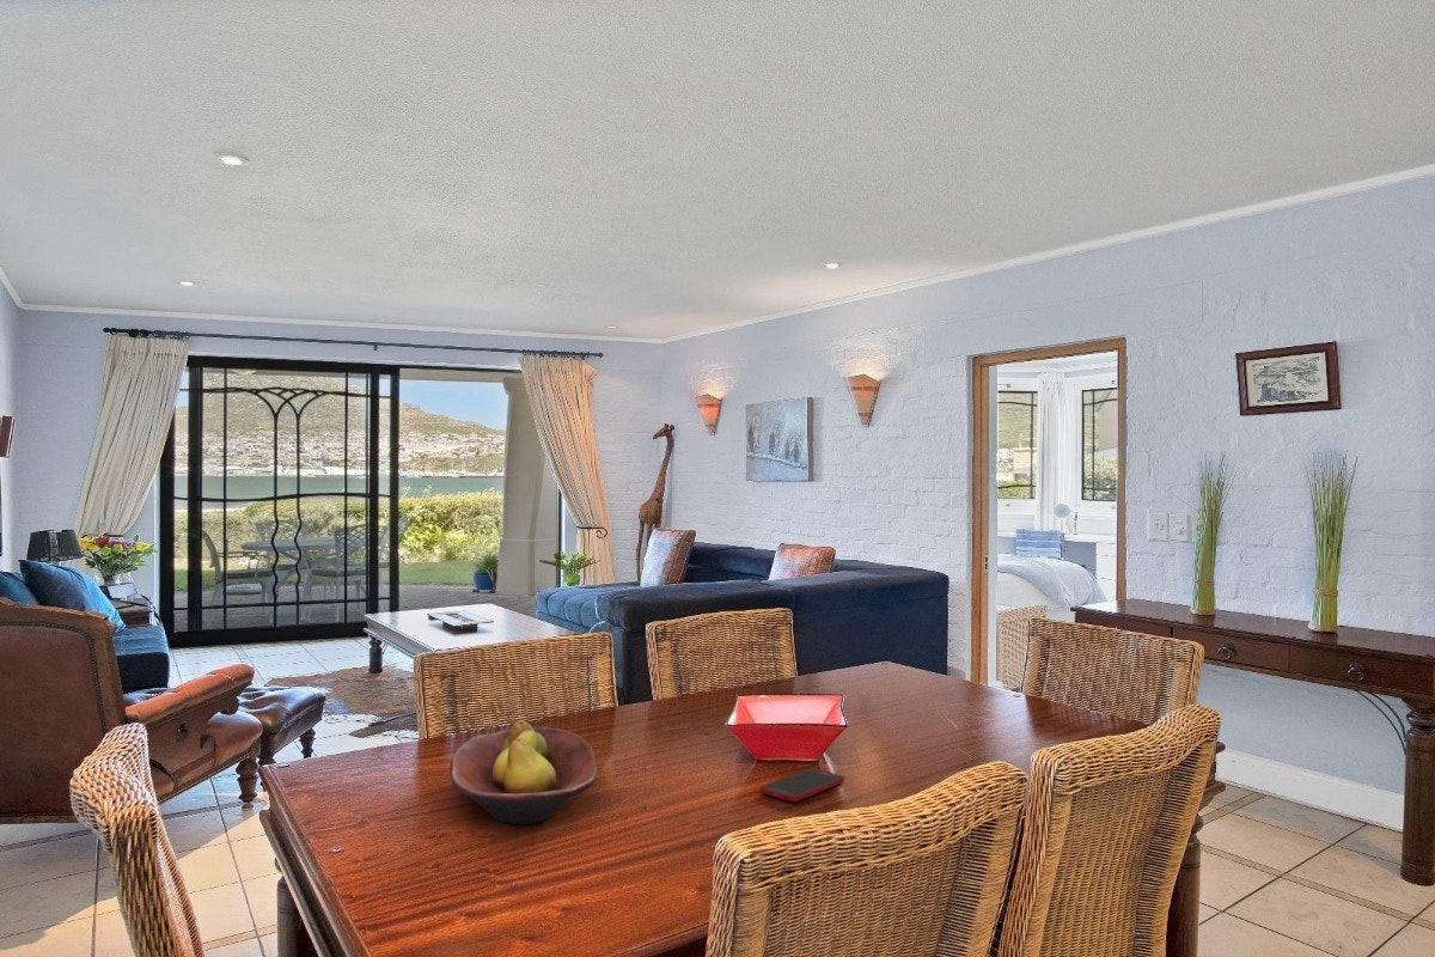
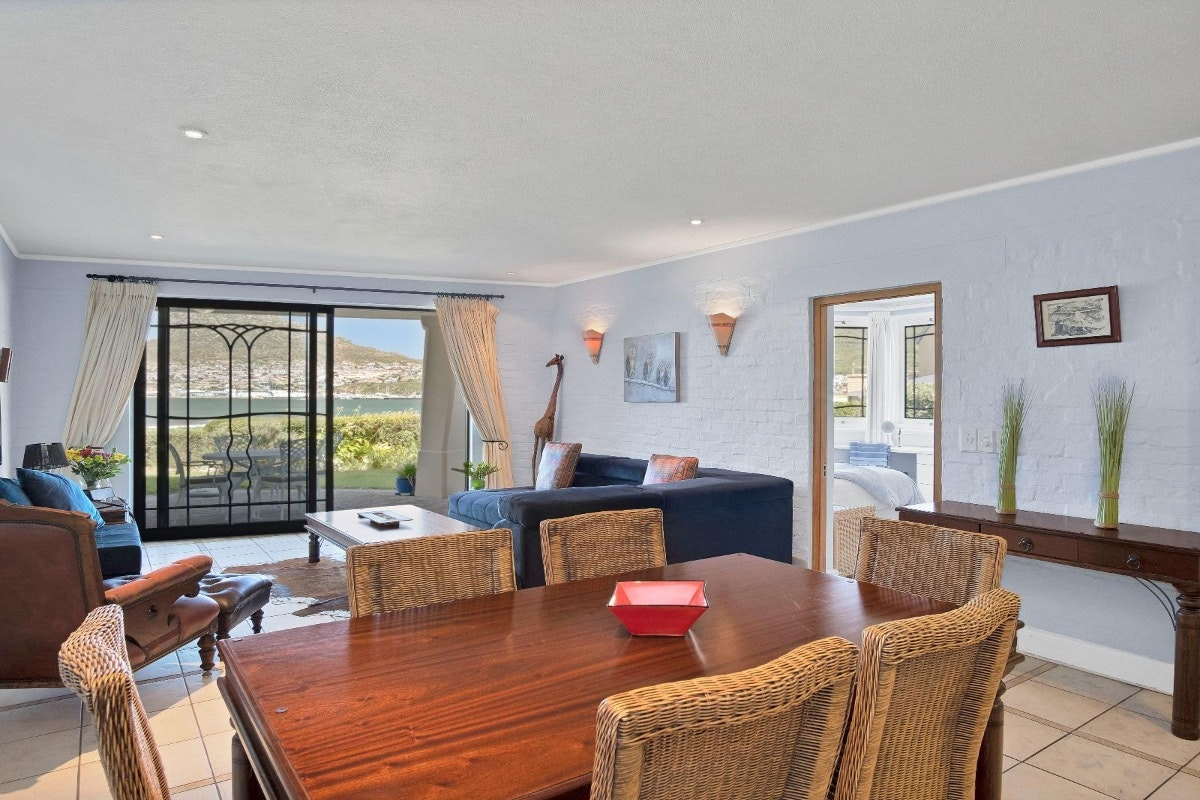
- fruit bowl (524, 762)
- cell phone (802, 784)
